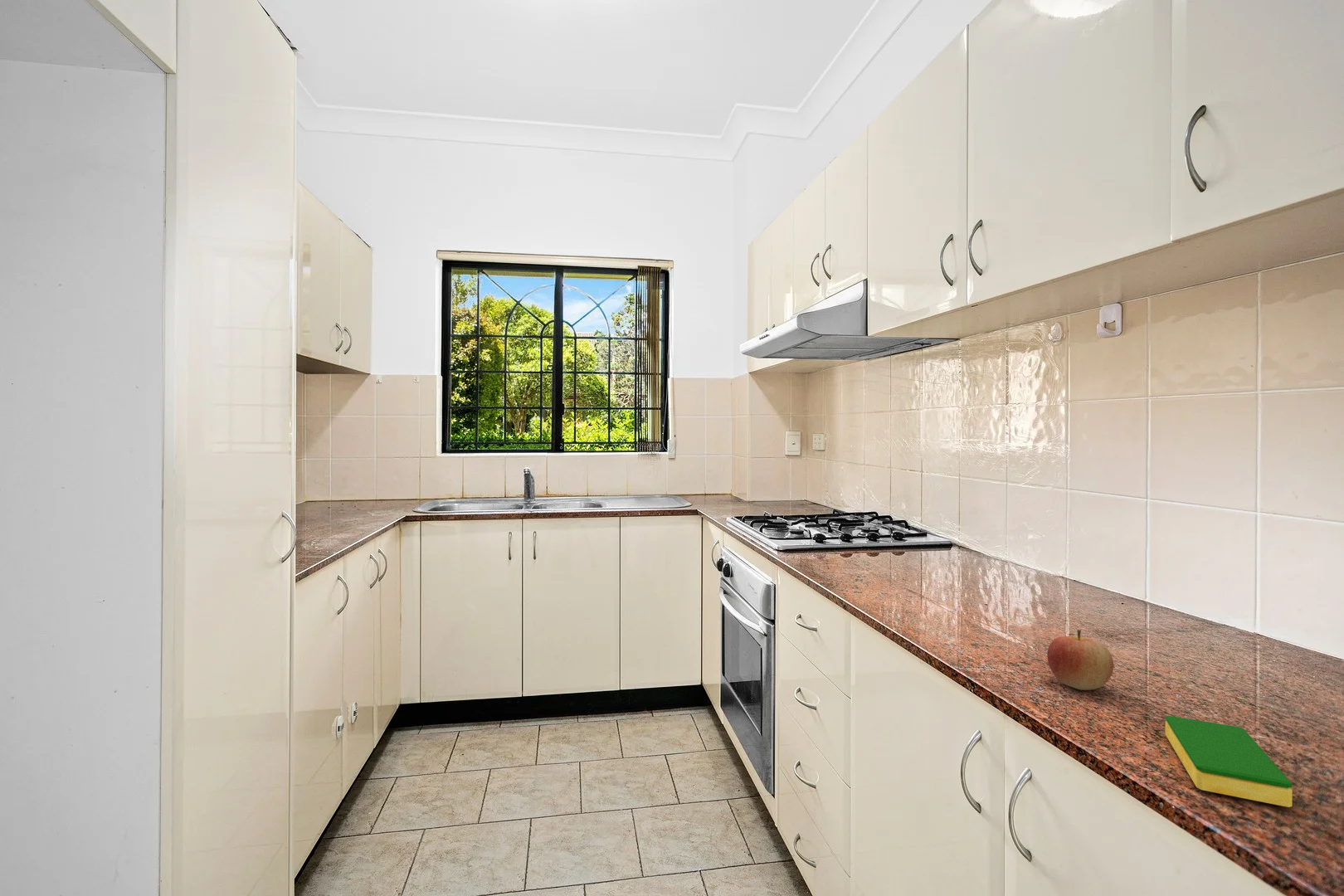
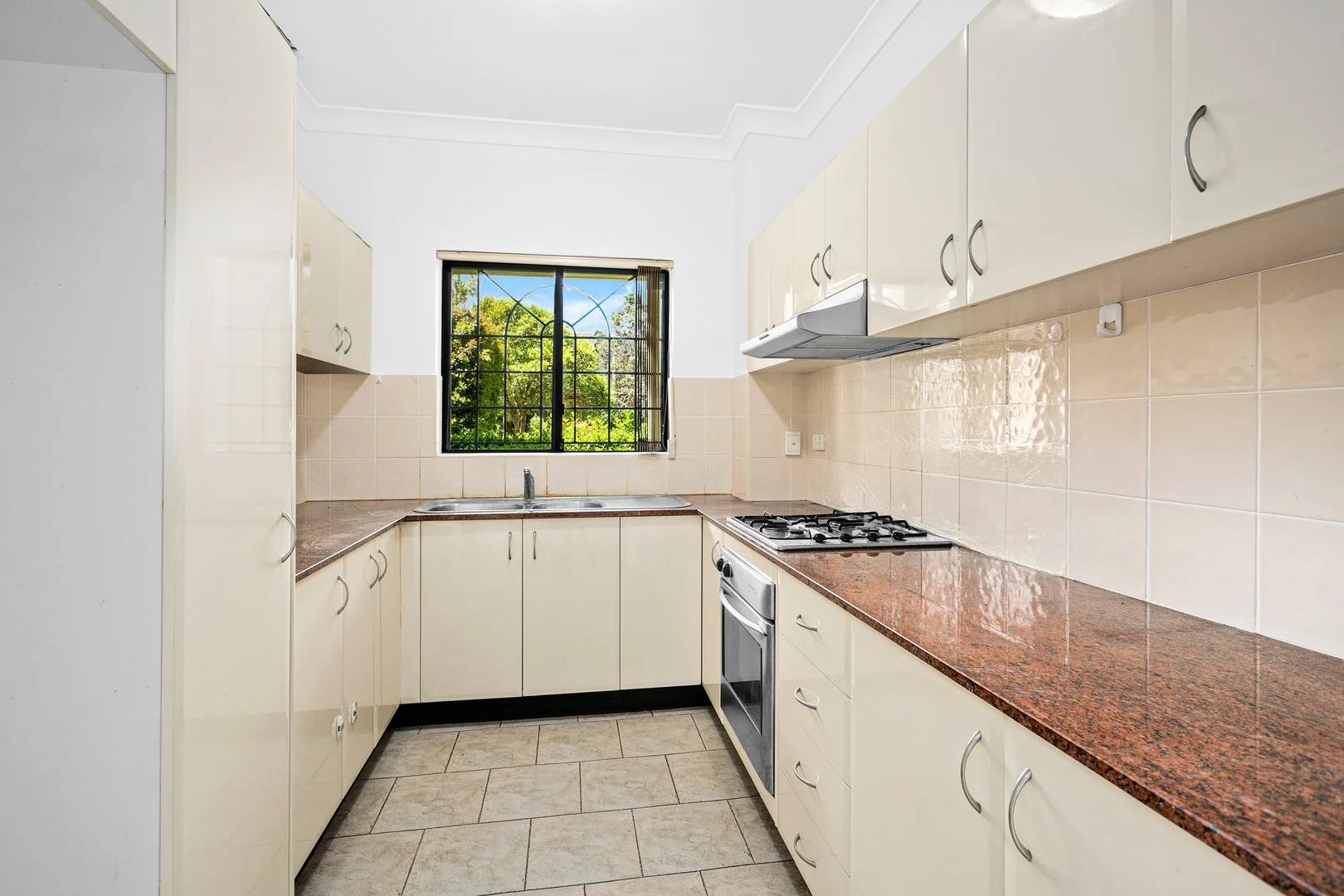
- apple (1079, 658)
- dish sponge (1221, 756)
